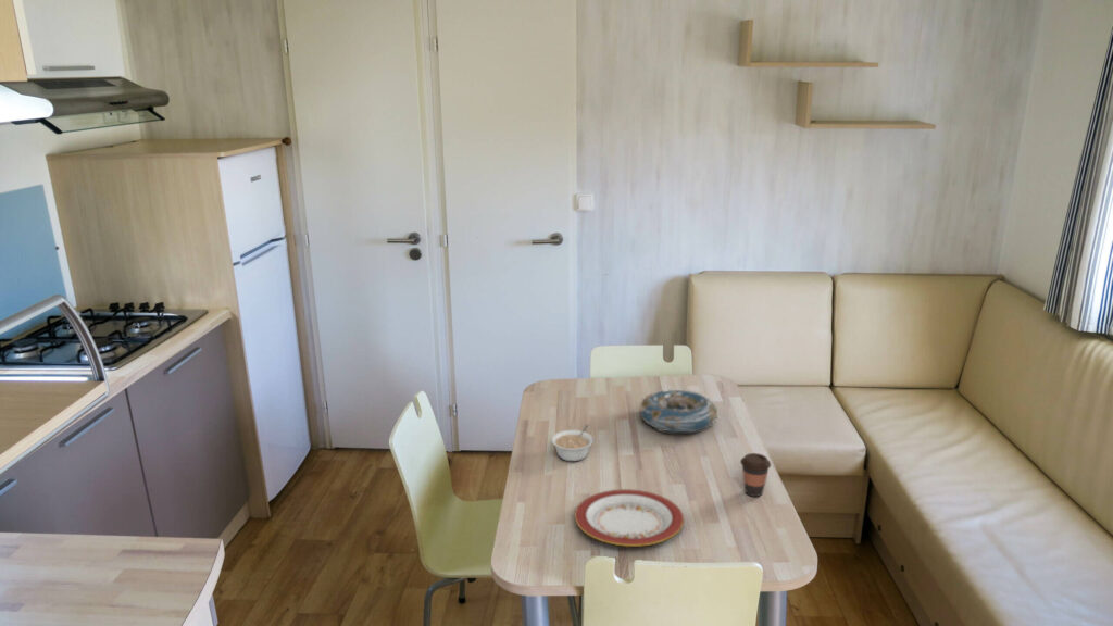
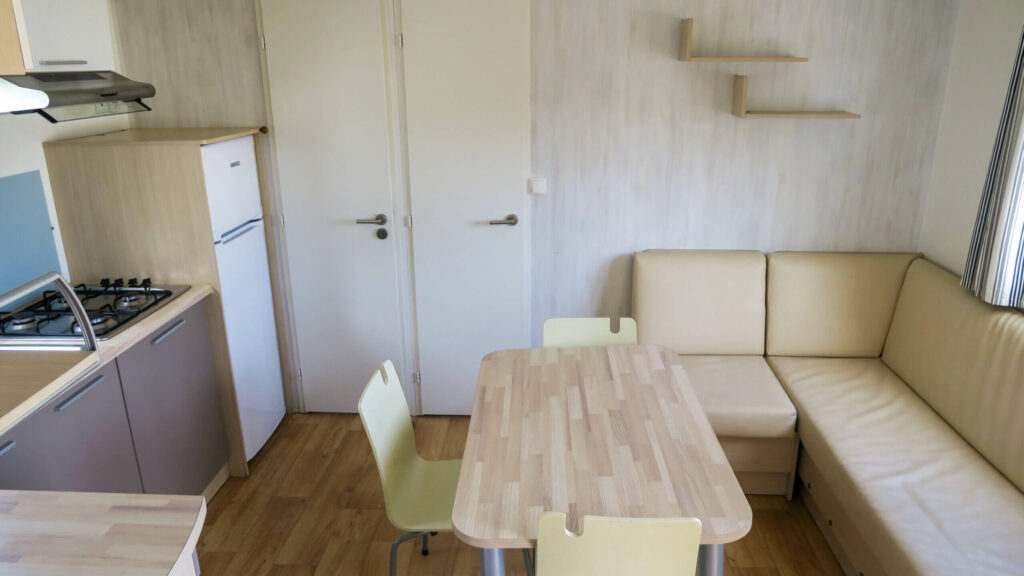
- plate (628, 518)
- decorative bowl (677, 411)
- coffee cup (754, 475)
- legume (572, 445)
